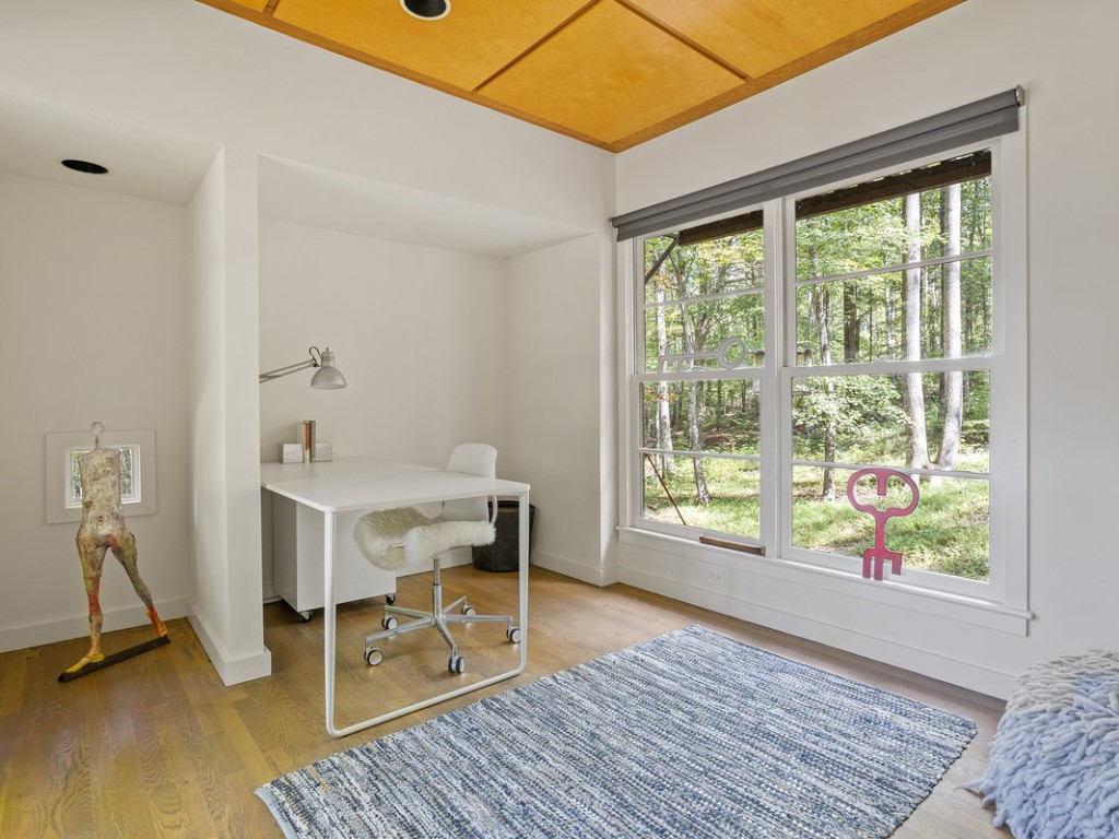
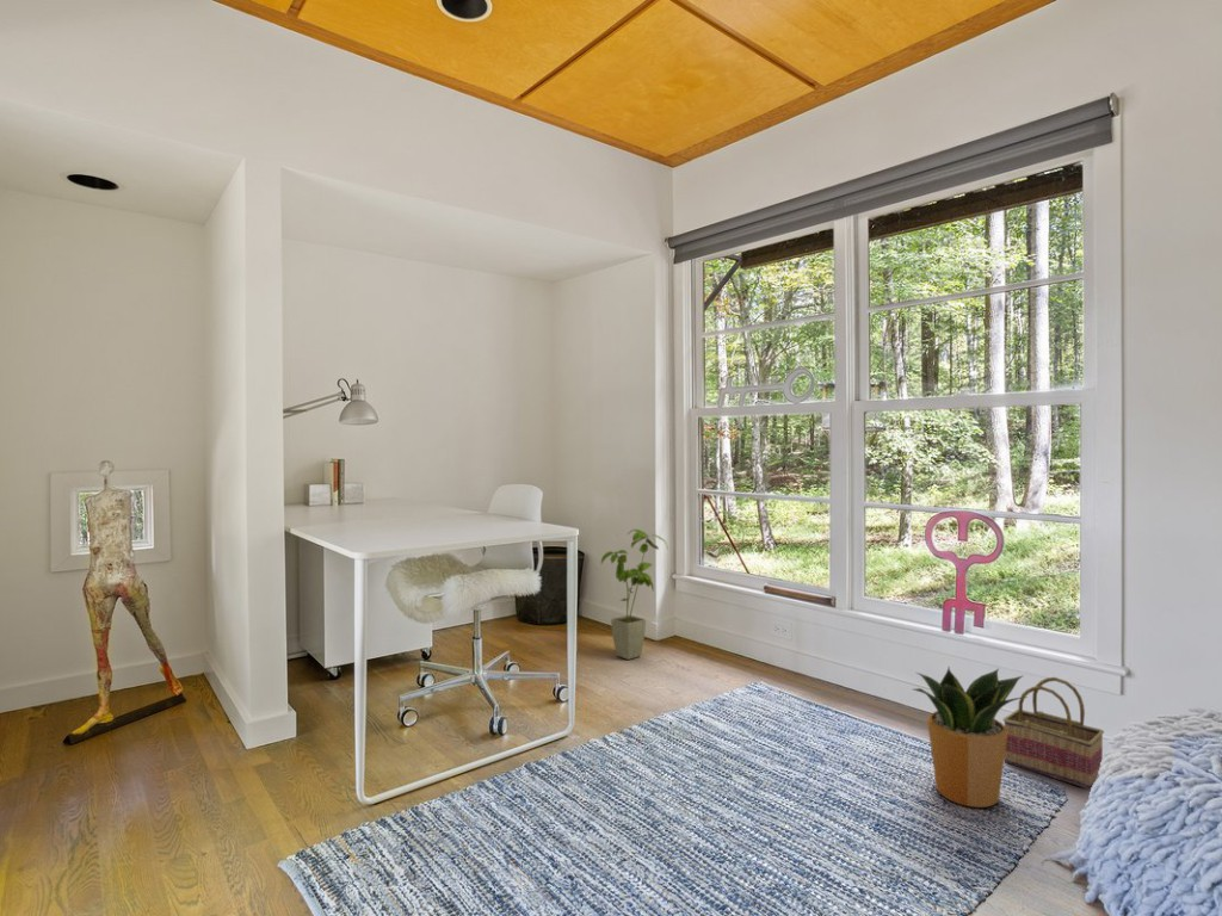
+ potted plant (974, 734)
+ house plant (636, 590)
+ basket (1051, 725)
